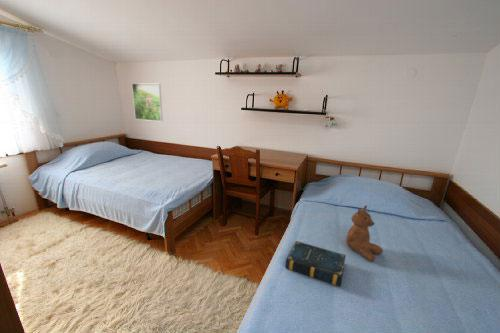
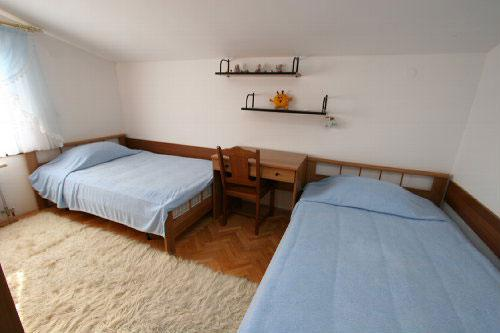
- teddy bear (366, 231)
- book (315, 261)
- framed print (147, 102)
